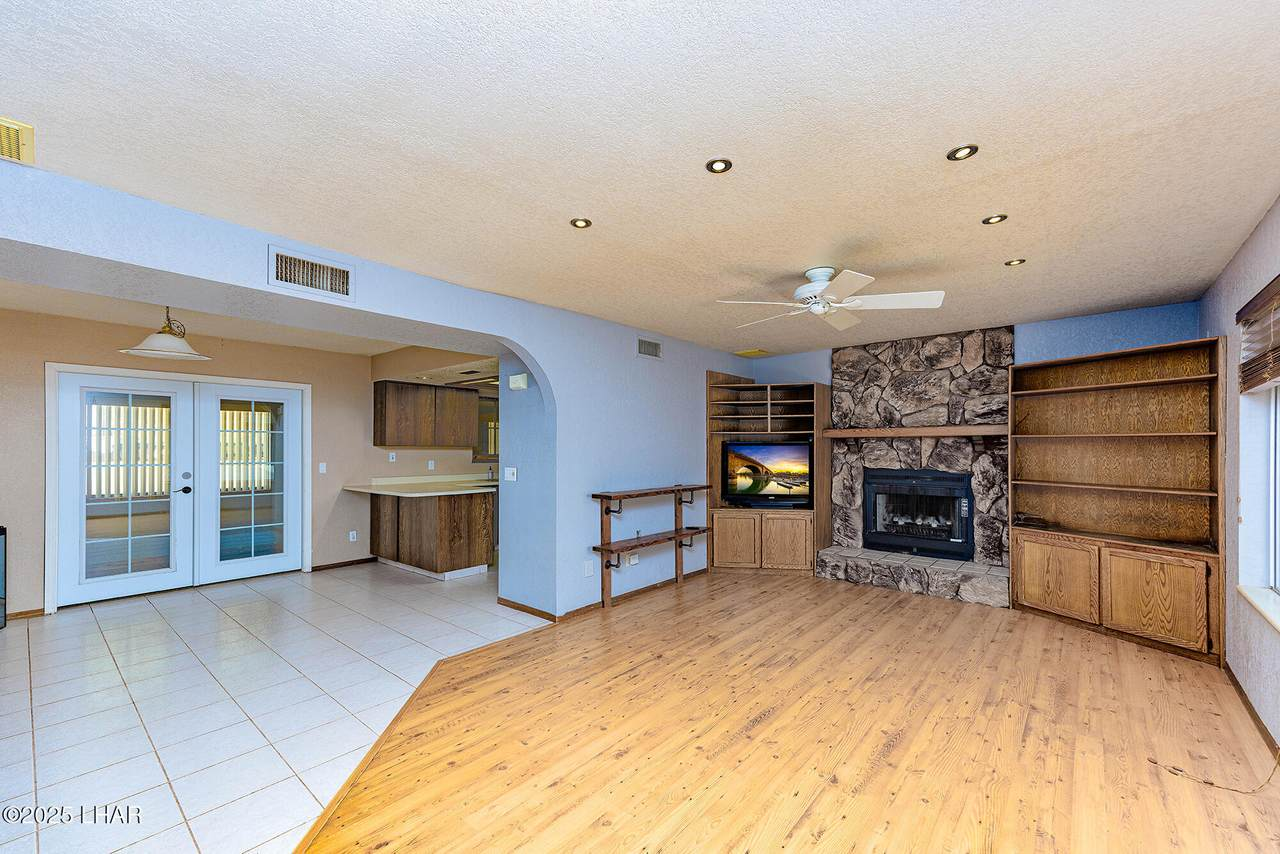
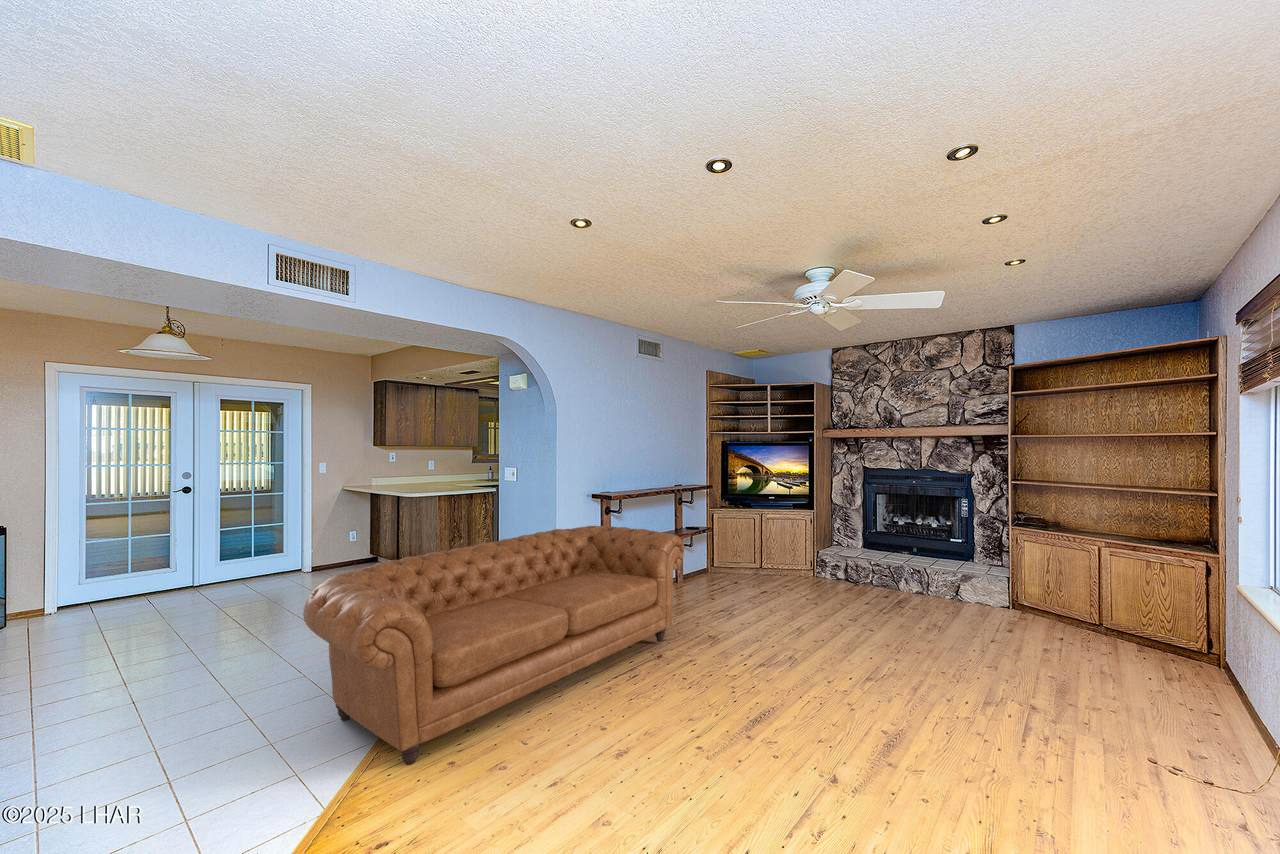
+ sofa (516, 609)
